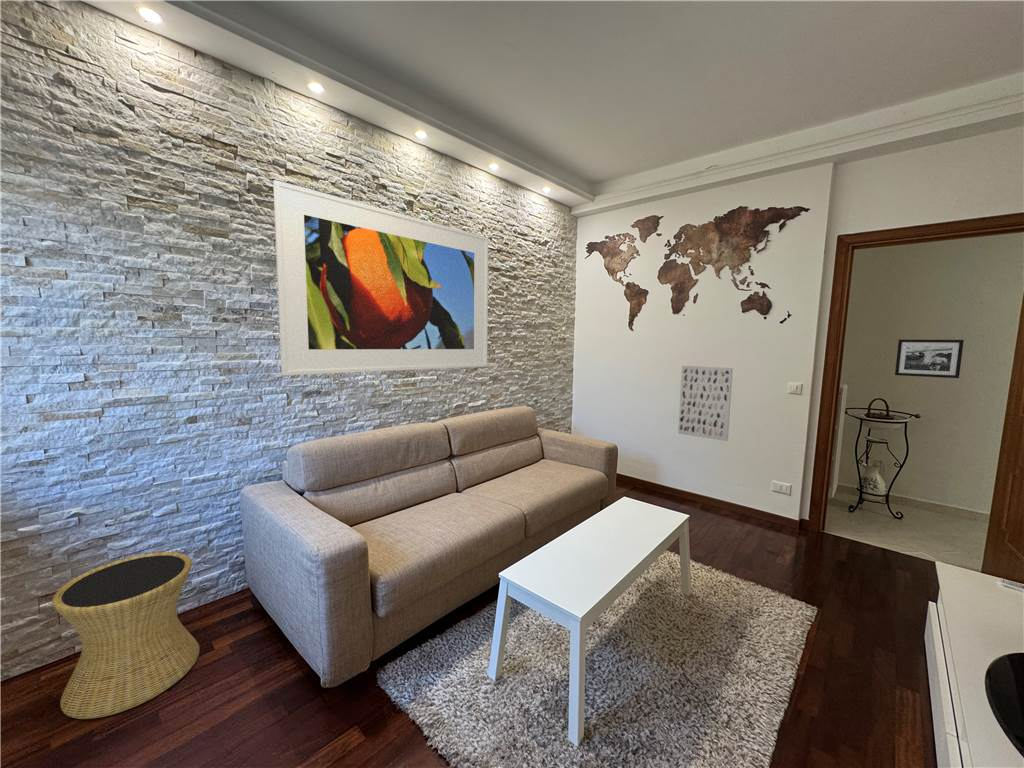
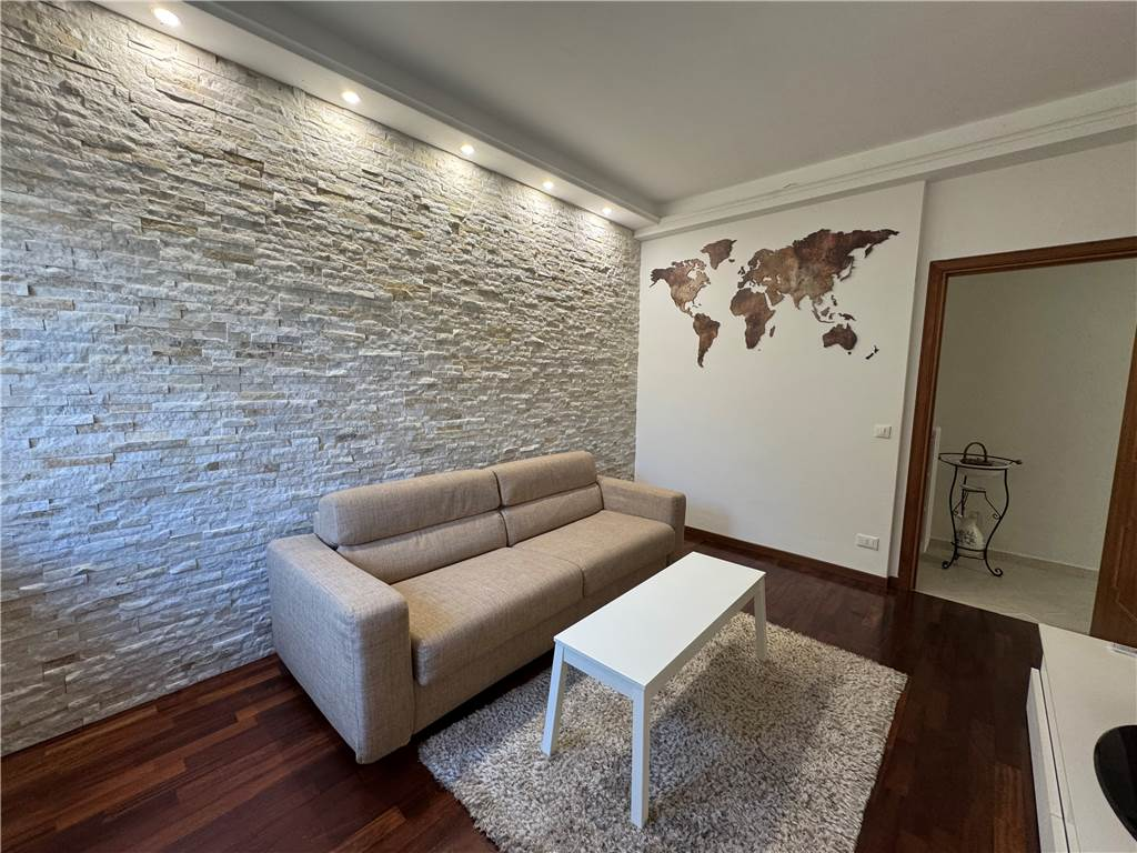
- side table (131, 626)
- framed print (403, 293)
- picture frame (927, 358)
- wall art (704, 402)
